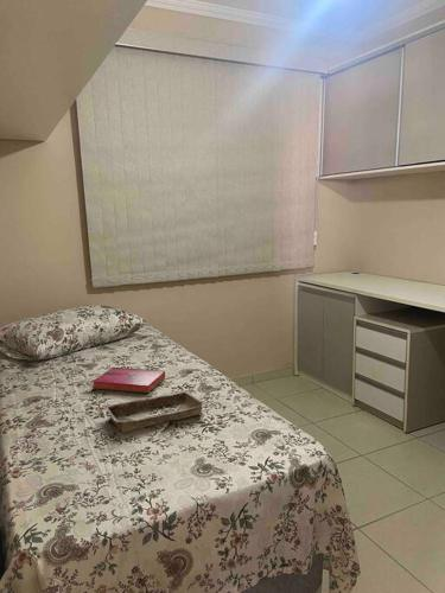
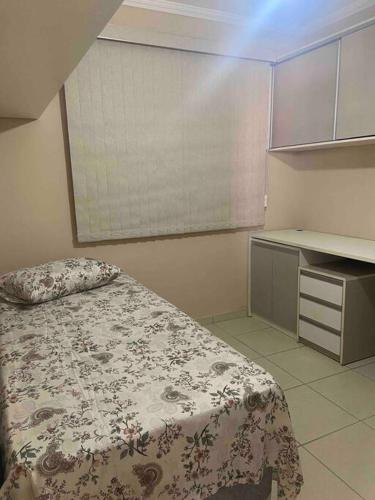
- tray (153, 407)
- hardback book (129, 378)
